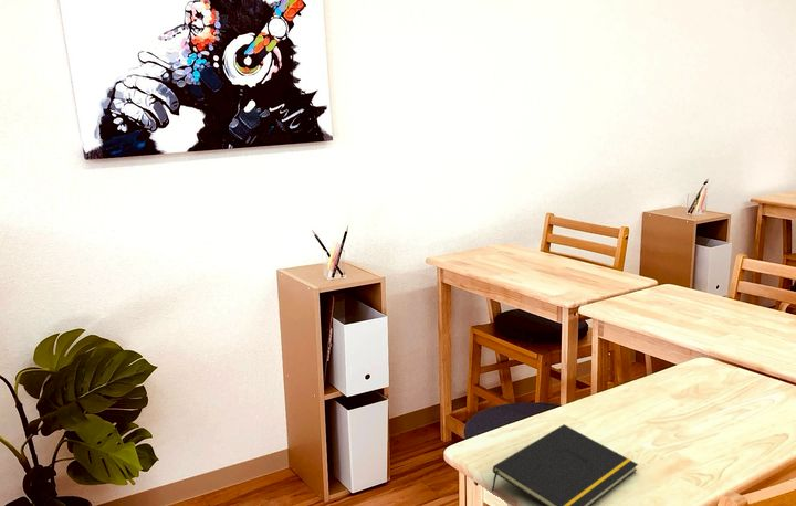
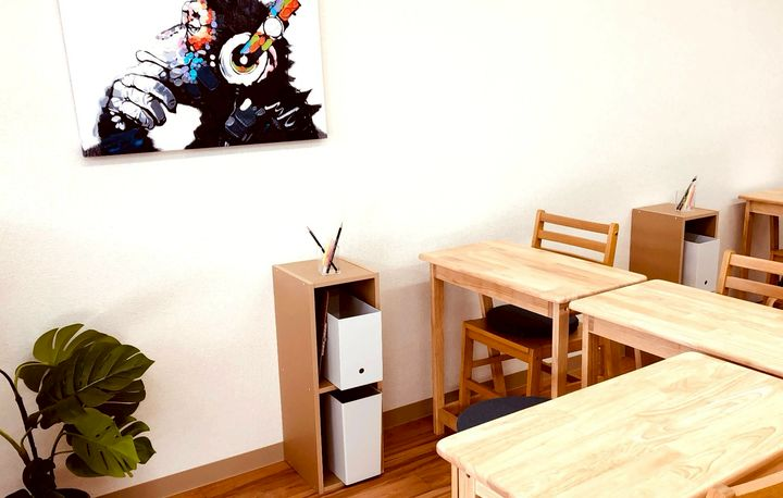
- notepad (566, 467)
